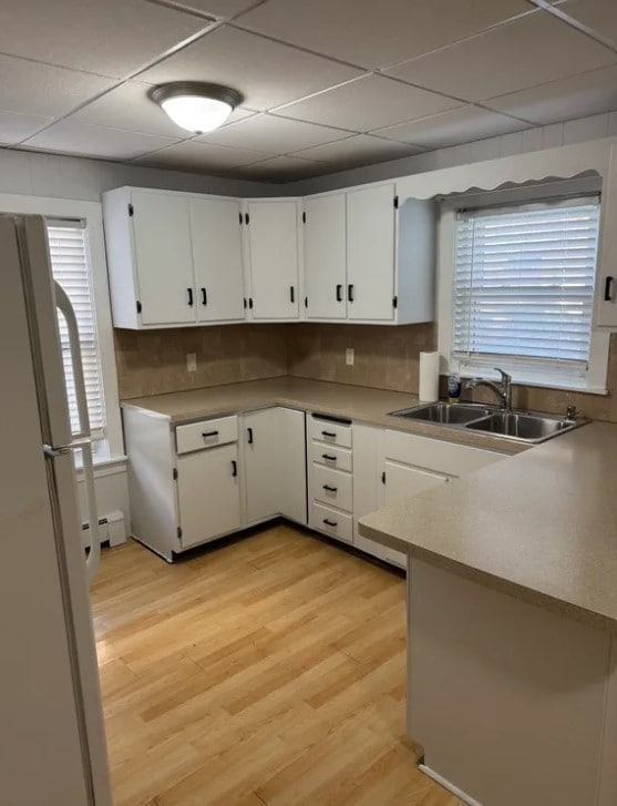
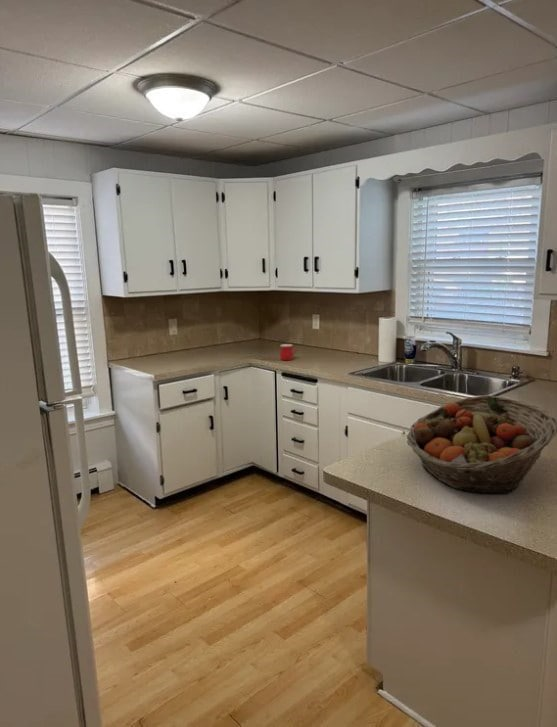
+ mug (288, 352)
+ fruit basket (476, 440)
